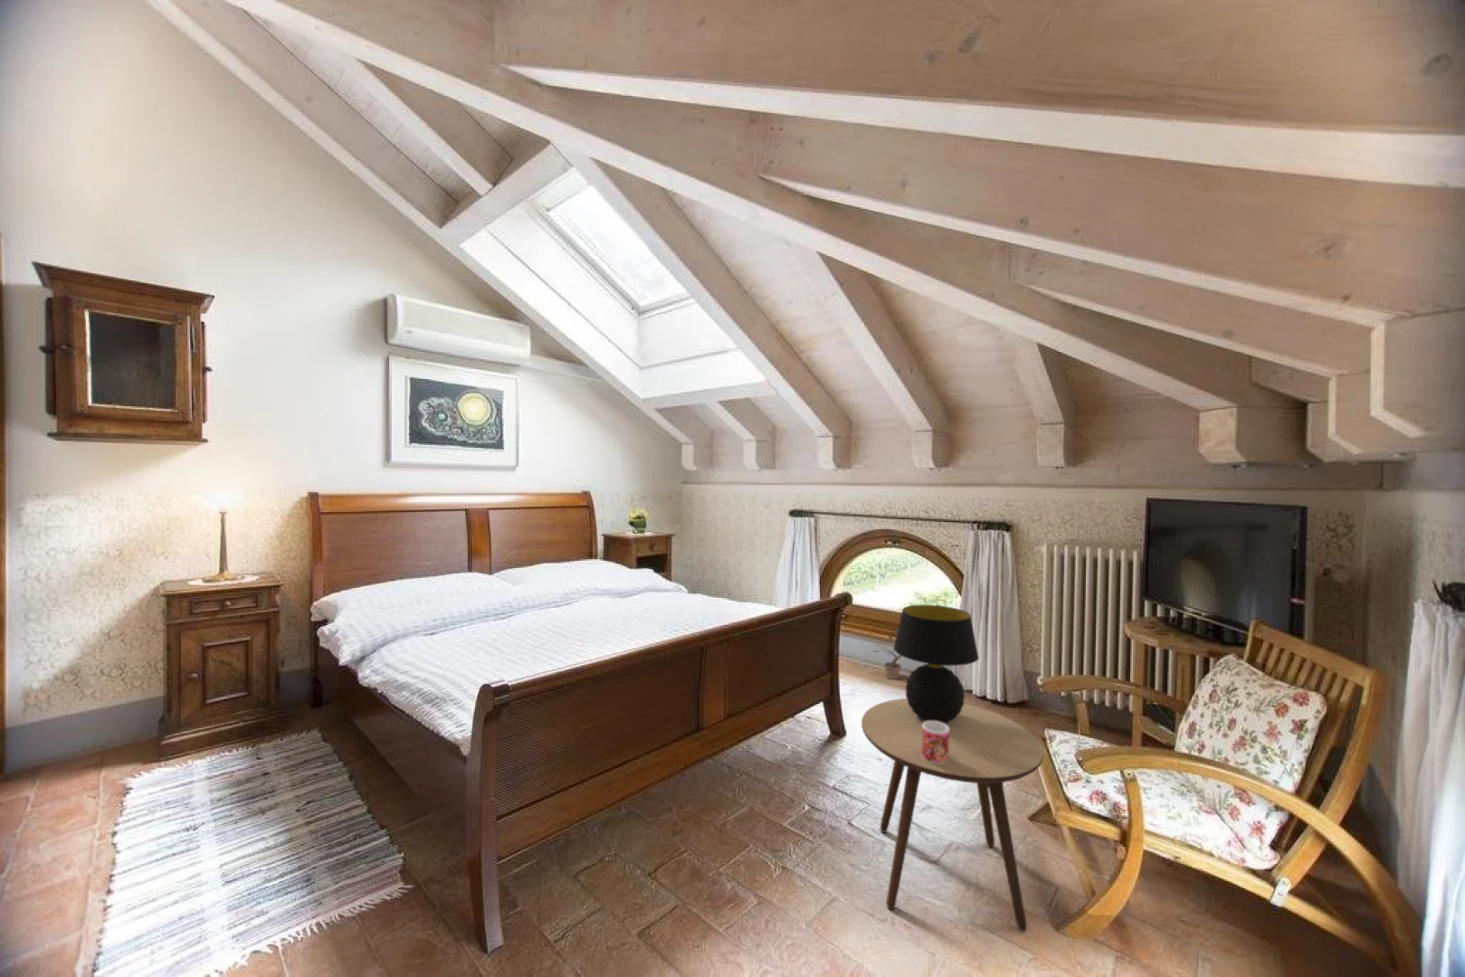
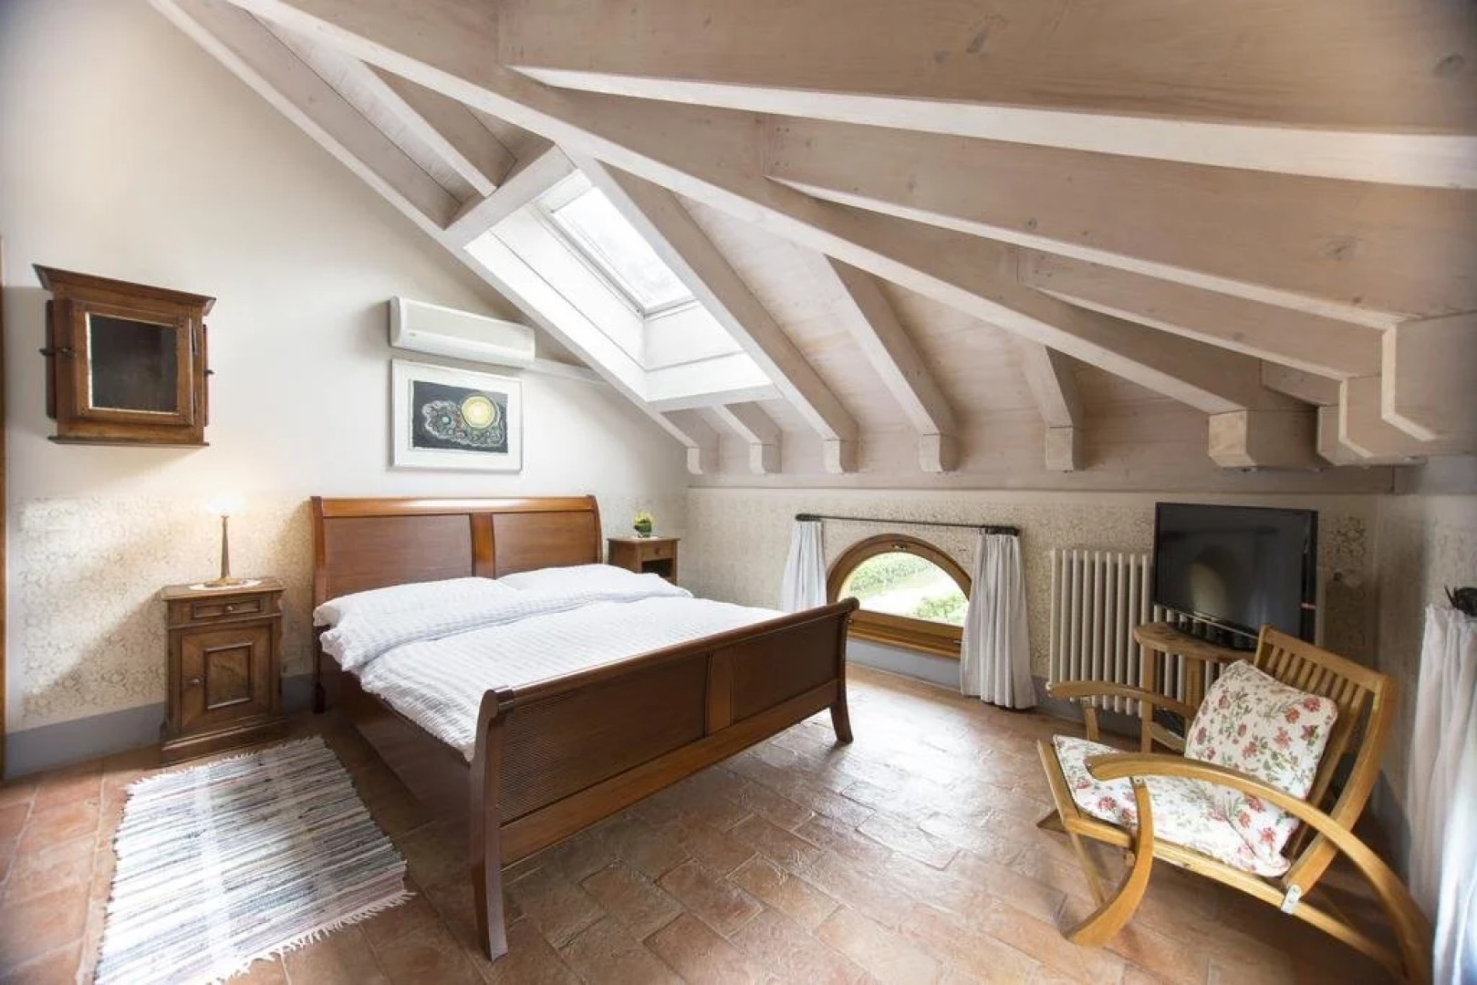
- mug (934, 738)
- table lamp (935, 664)
- potted plant (894, 654)
- side table (952, 780)
